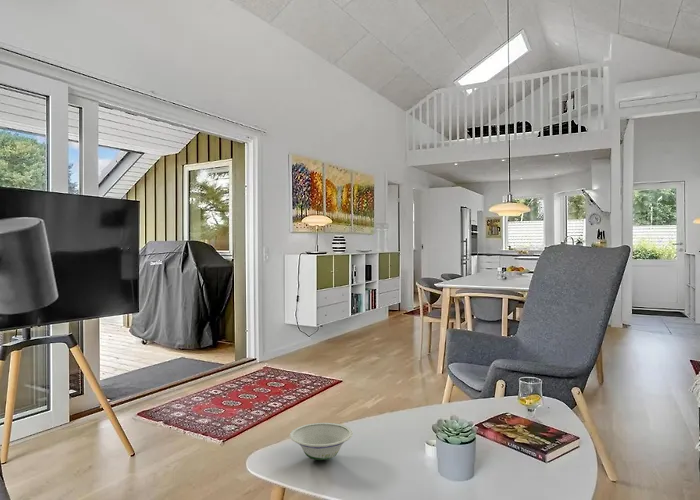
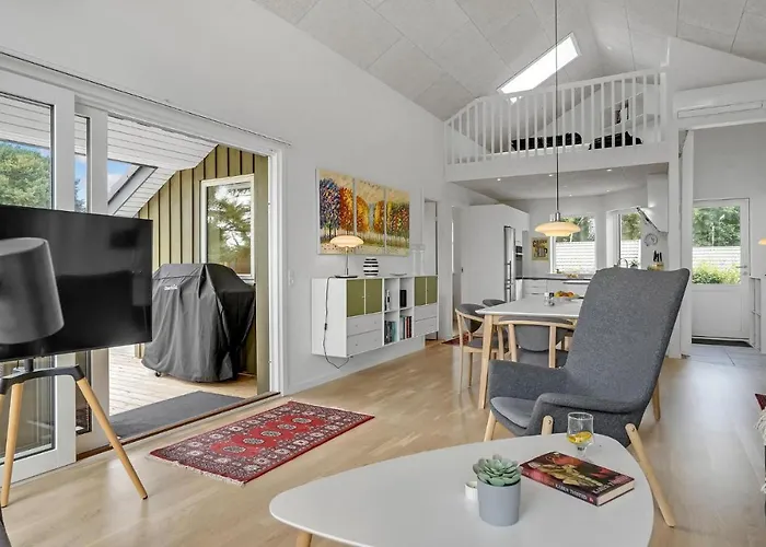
- bowl (321, 445)
